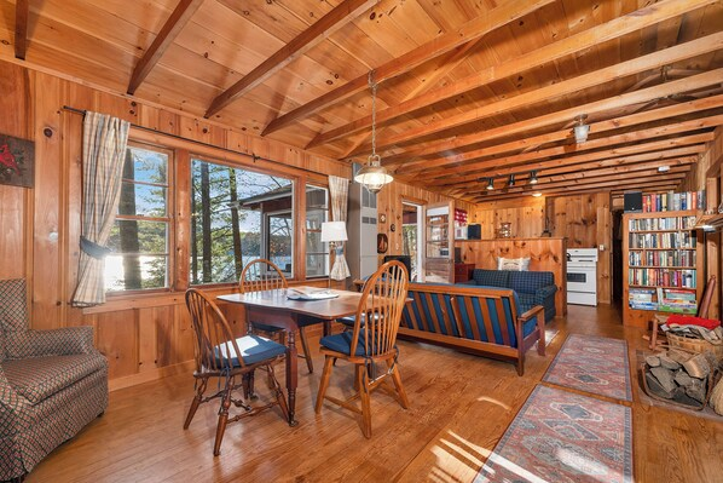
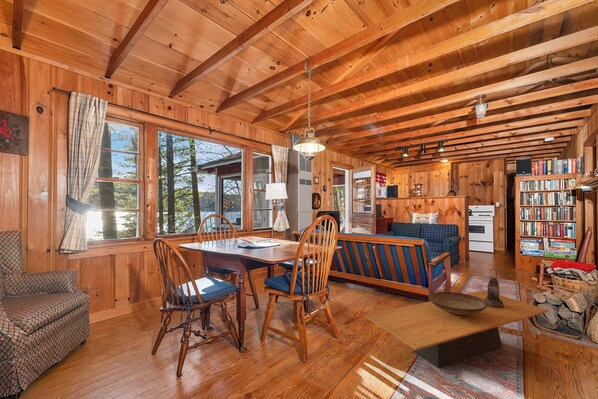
+ decorative bowl (457, 305)
+ lantern (493, 286)
+ coffee table (458, 330)
